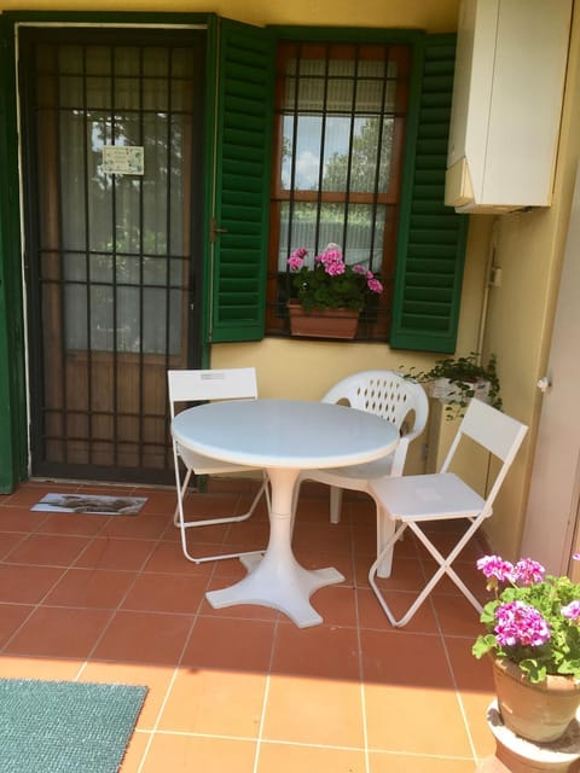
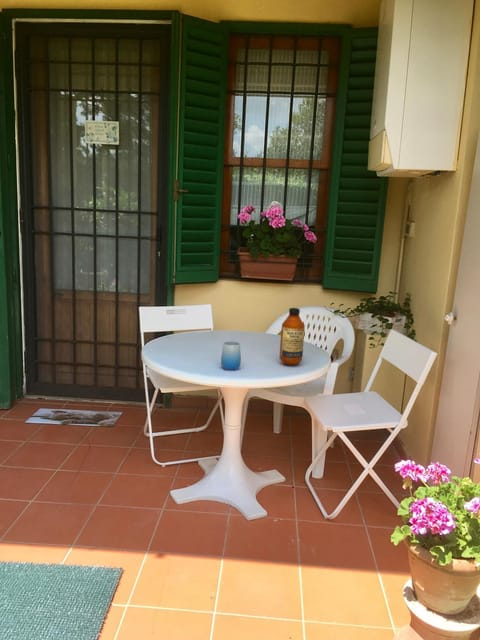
+ bottle (292, 336)
+ cup (231, 355)
